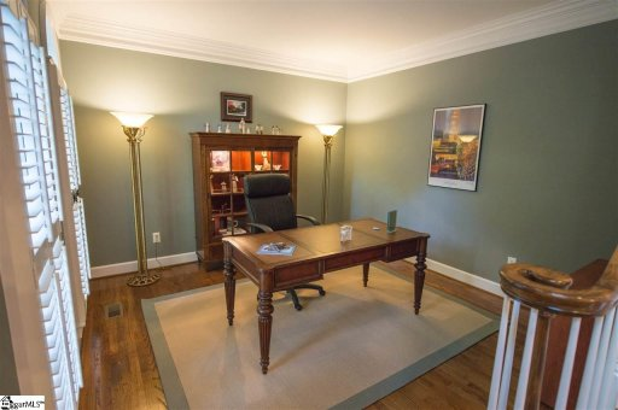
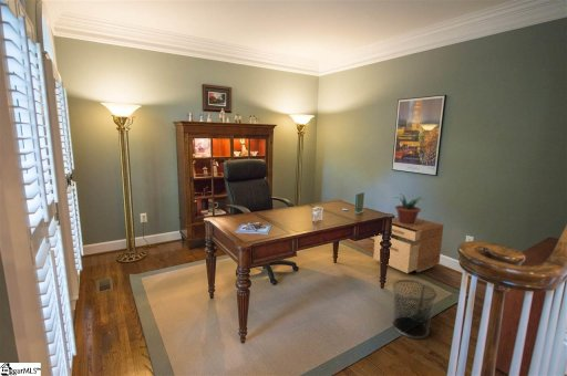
+ filing cabinet (406, 243)
+ potted plant (409, 209)
+ waste bin (412, 307)
